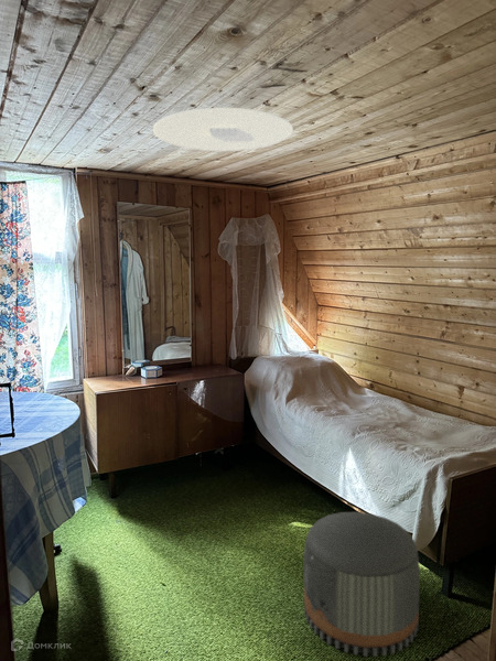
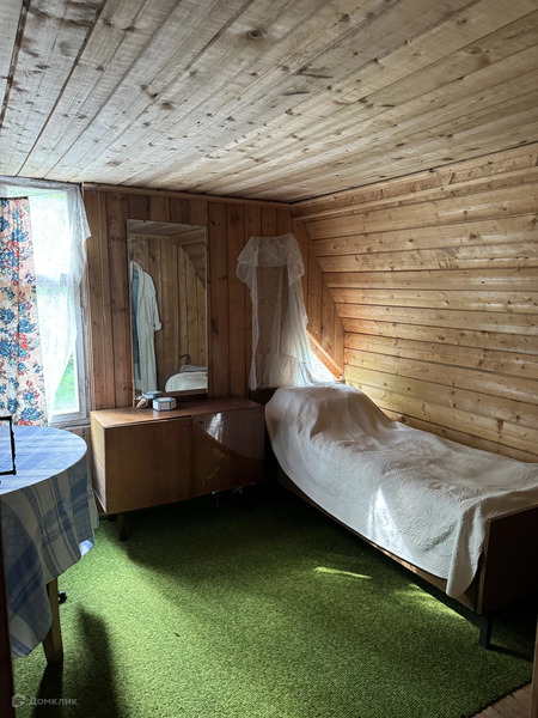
- ceiling light (223, 124)
- pouf (359, 571)
